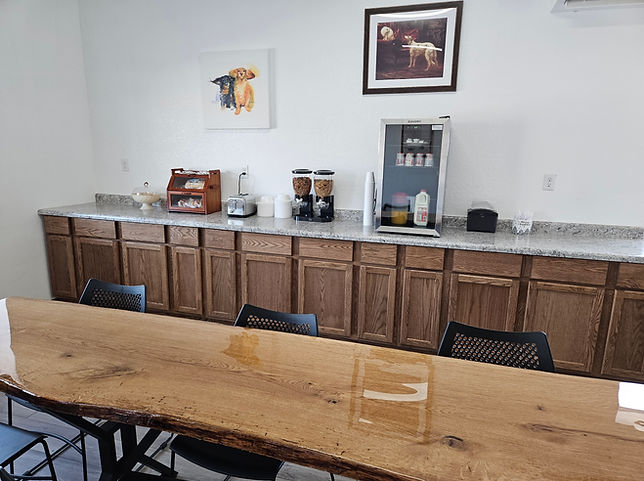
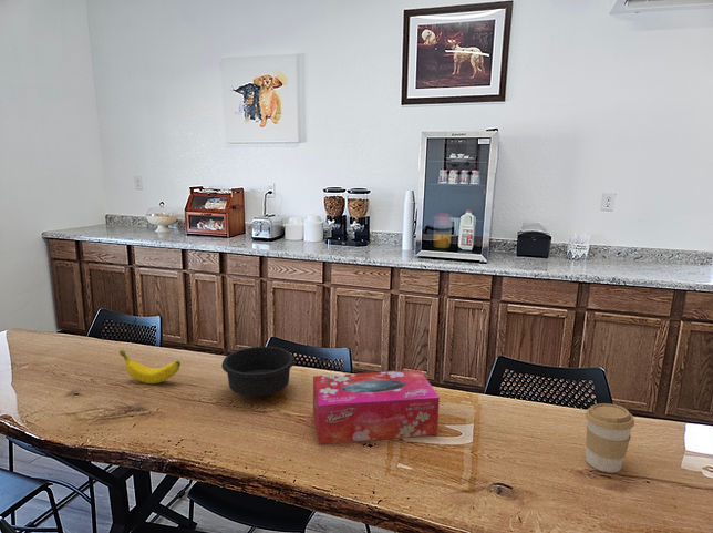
+ banana (151, 368)
+ coffee cup (607, 435)
+ bowl (259, 375)
+ tissue box (372, 404)
